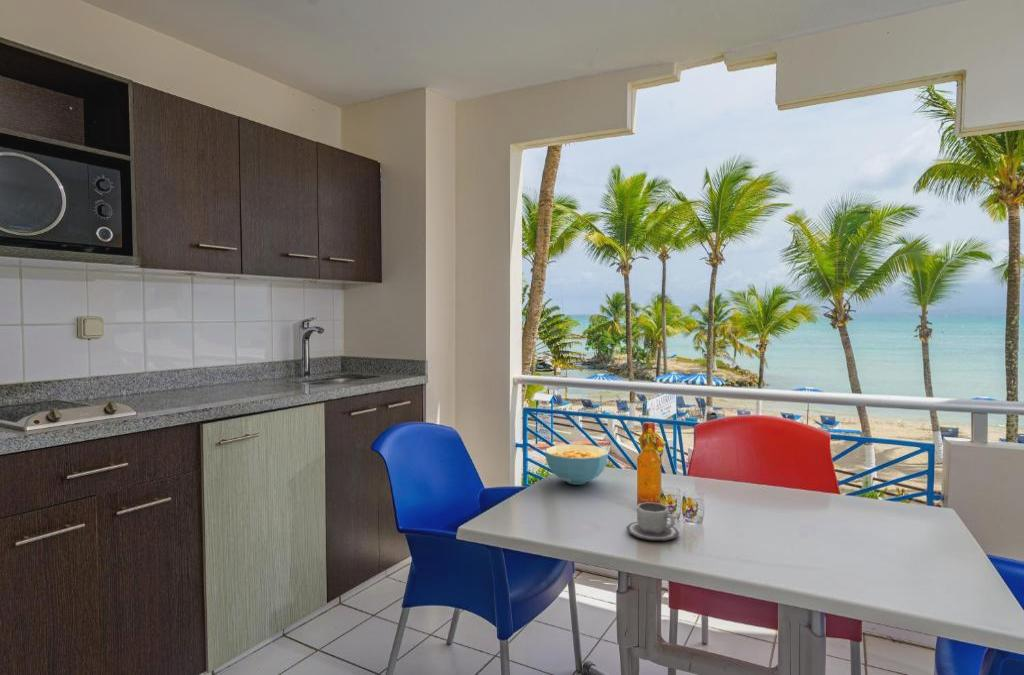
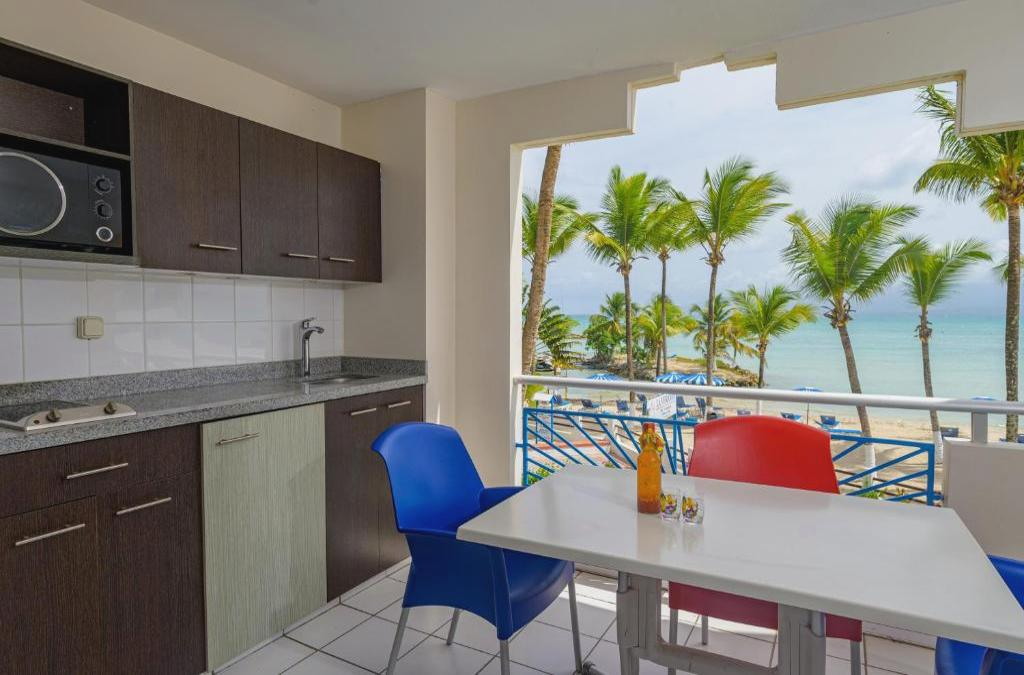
- cereal bowl (576, 466)
- cup (652, 520)
